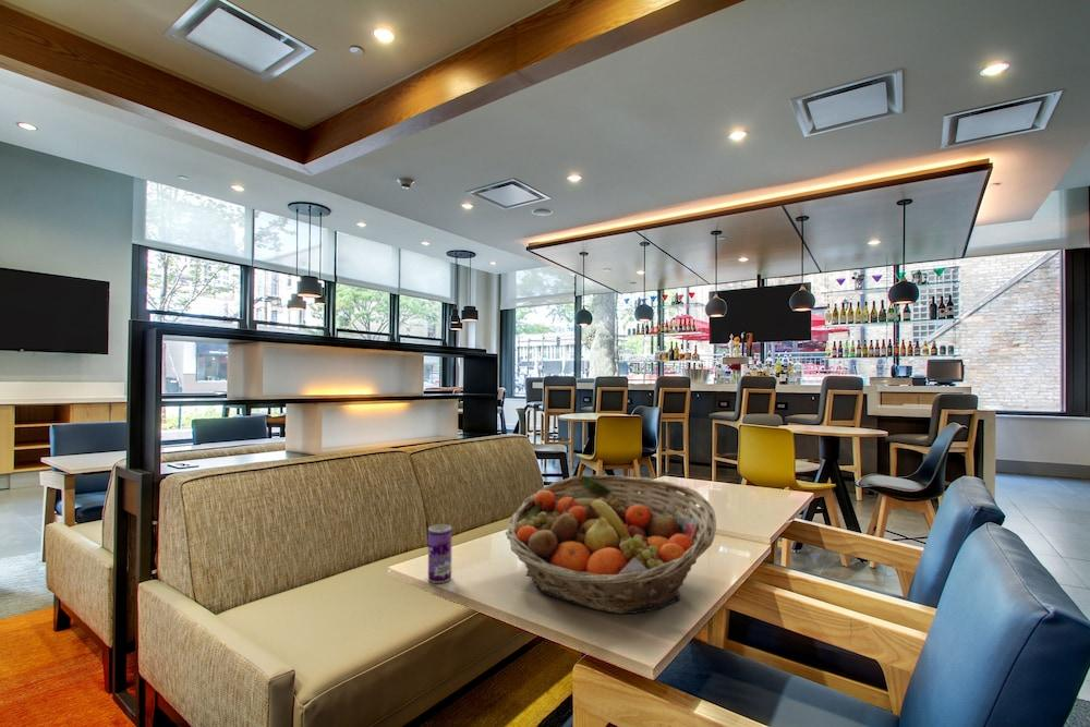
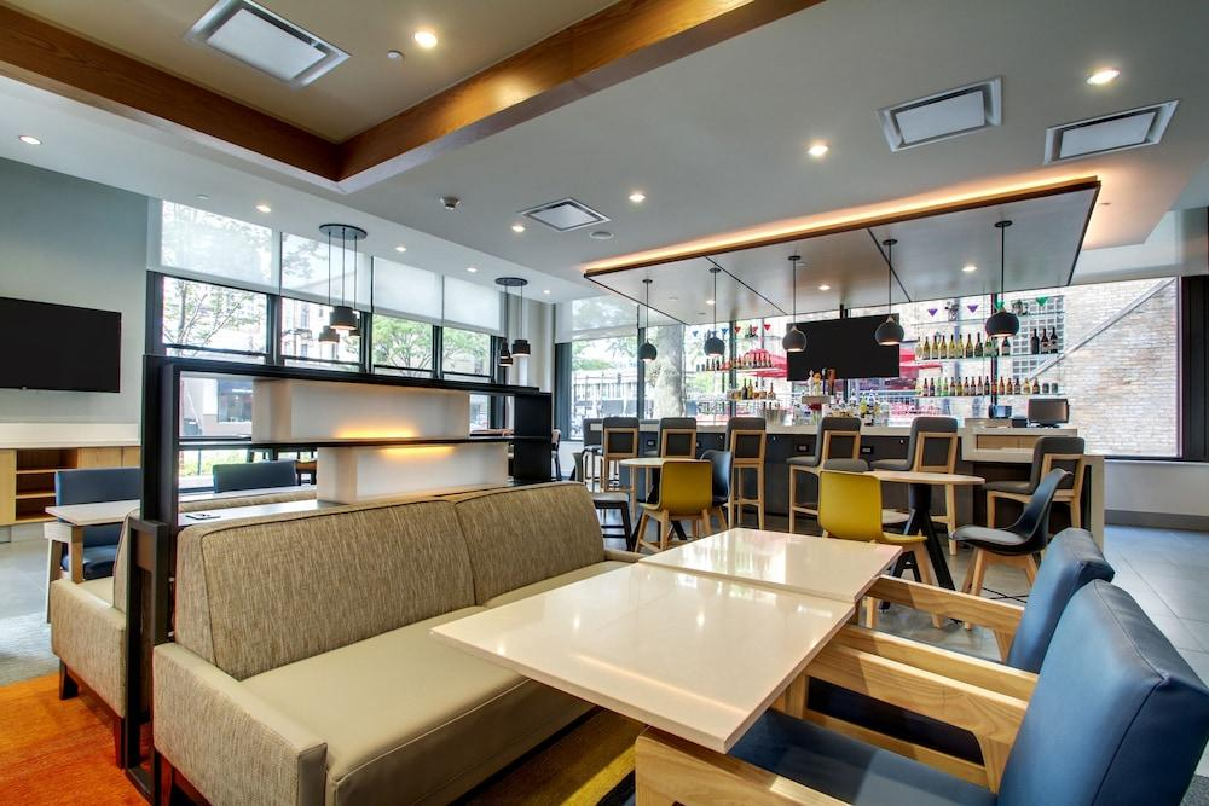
- beverage can (439, 553)
- fruit basket (606, 534)
